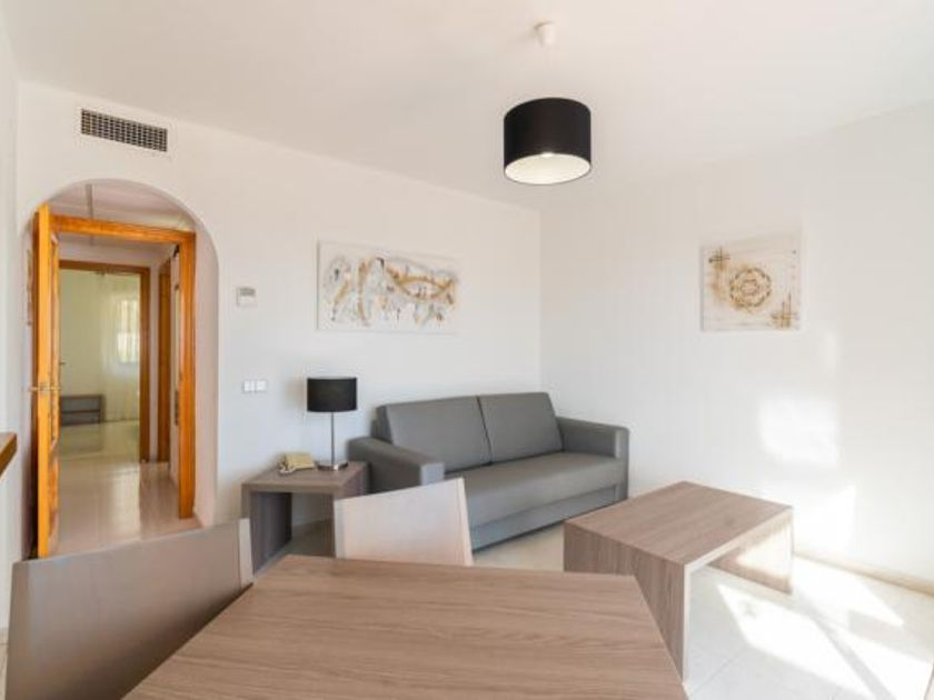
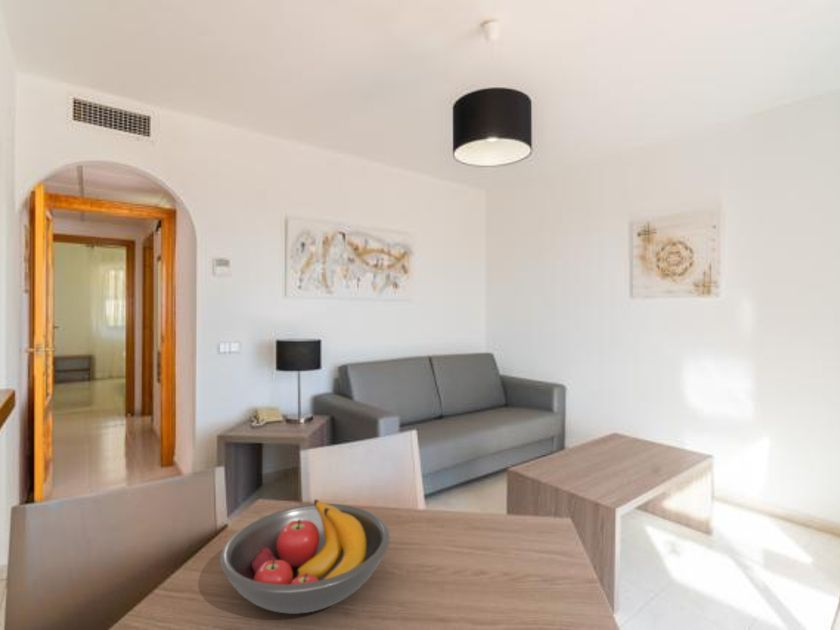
+ fruit bowl (309, 555)
